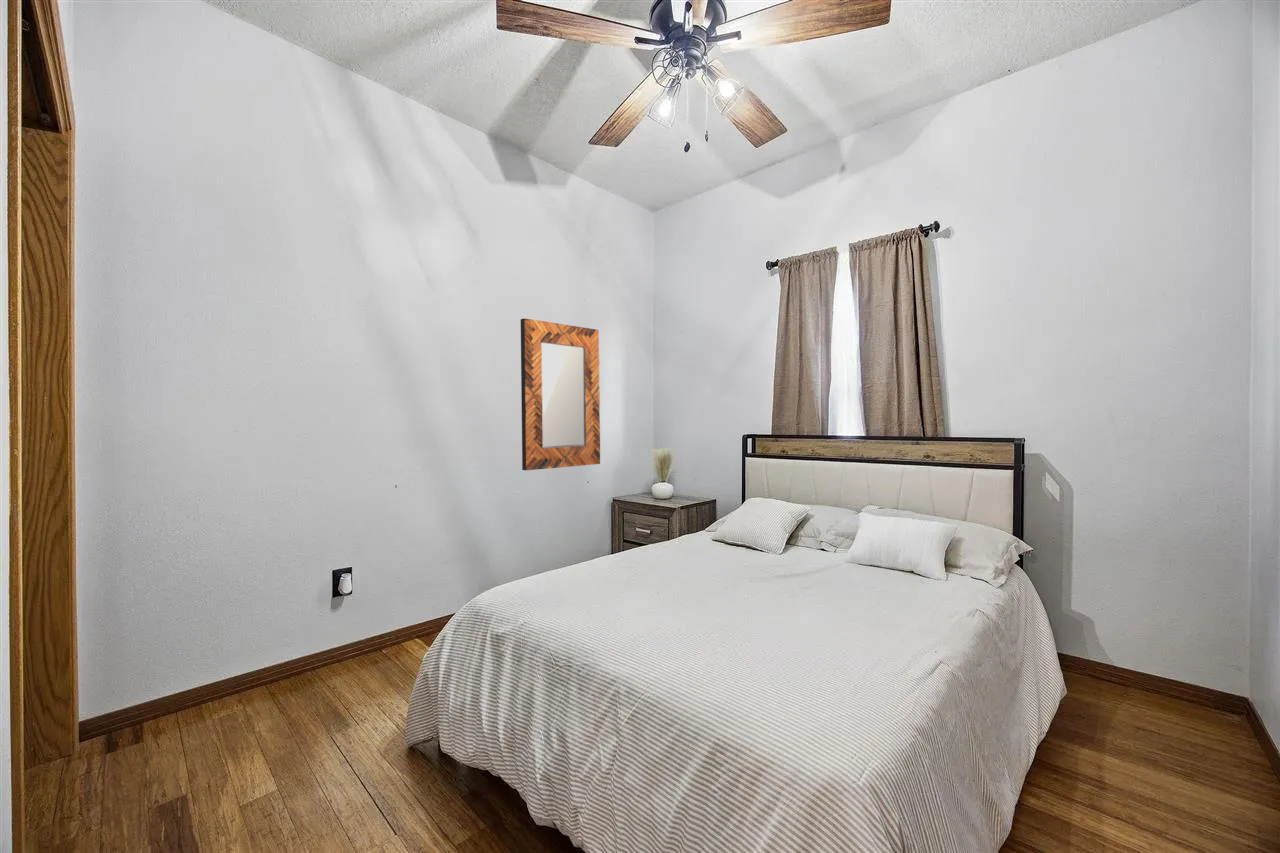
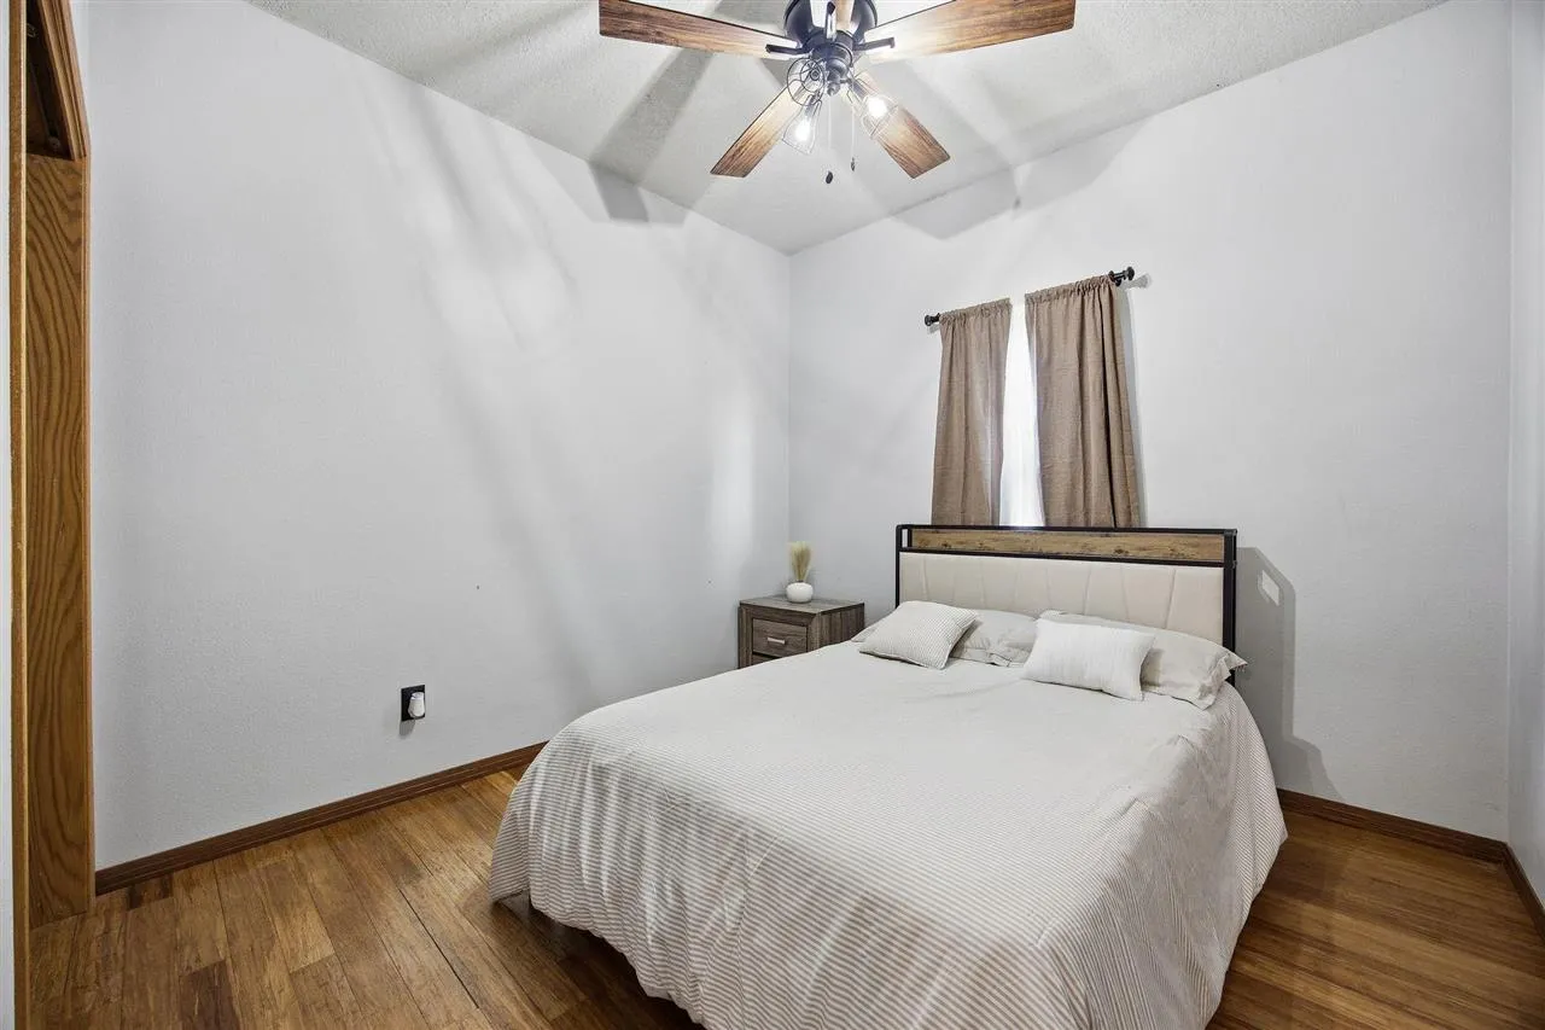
- home mirror (562, 395)
